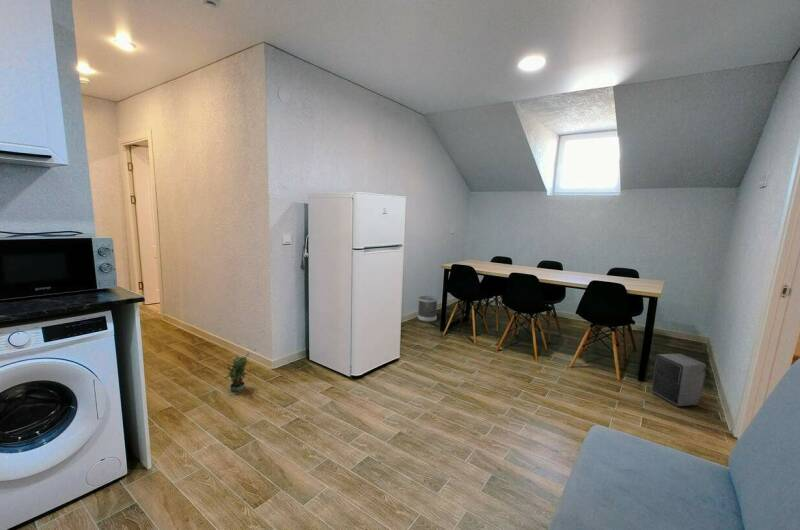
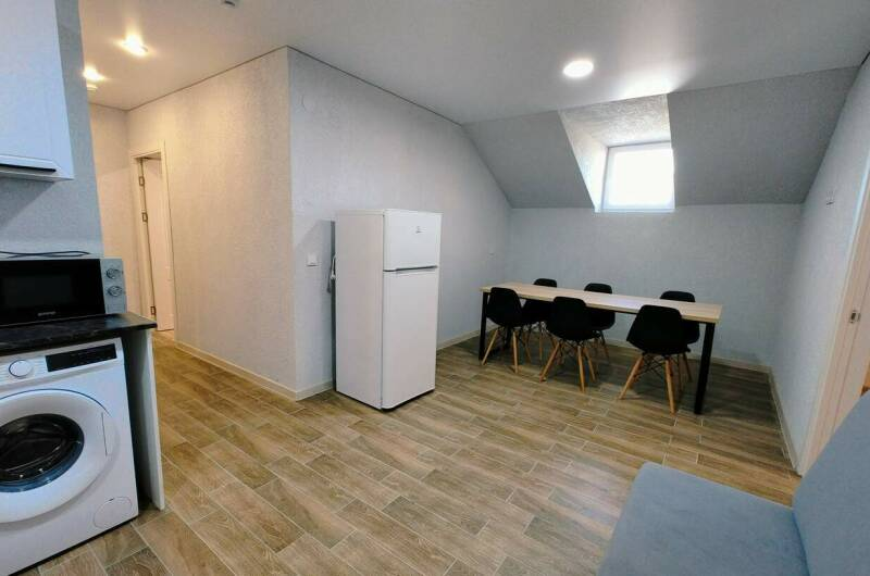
- wastebasket (427, 308)
- speaker (679, 379)
- potted plant (237, 372)
